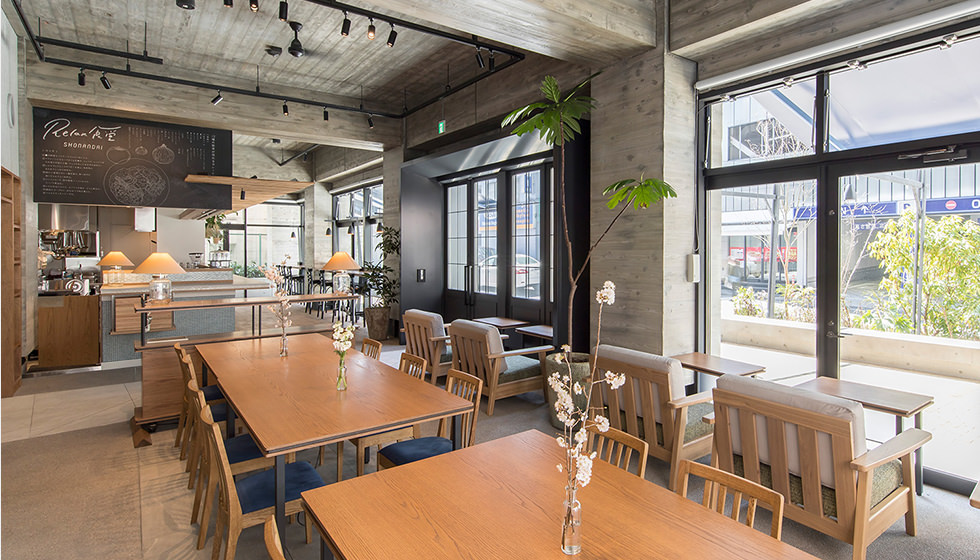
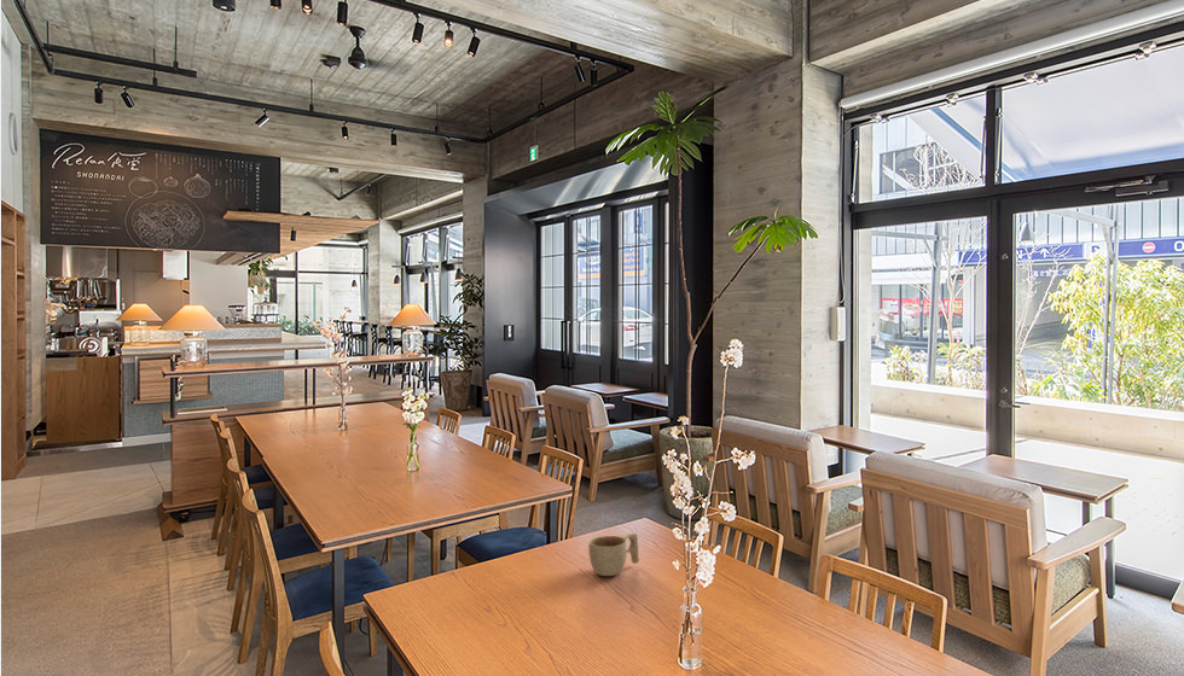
+ cup (615, 554)
